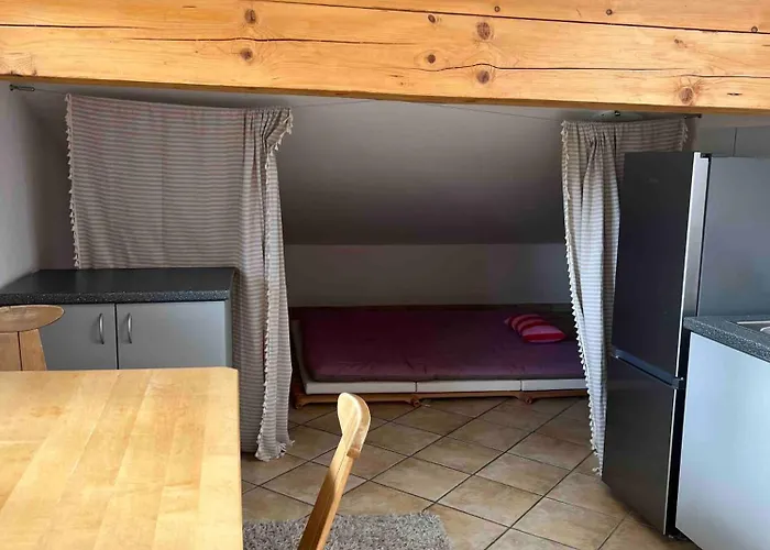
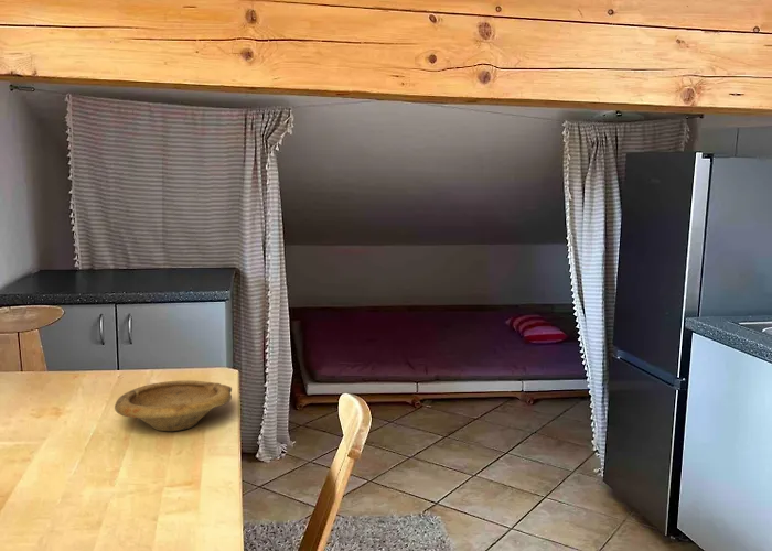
+ bowl (174, 408)
